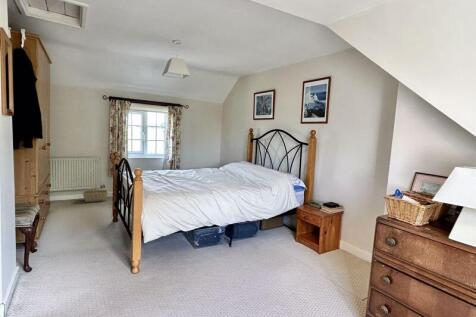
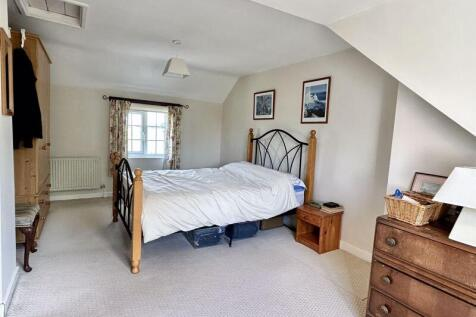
- basket (95, 191)
